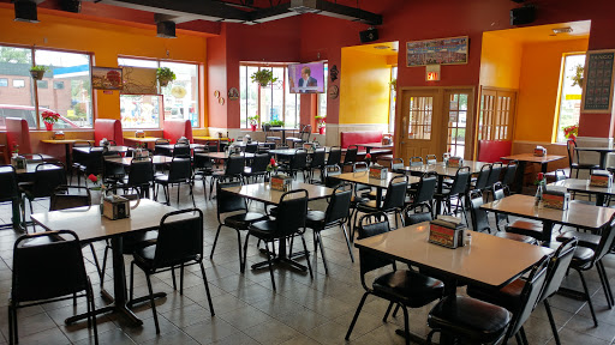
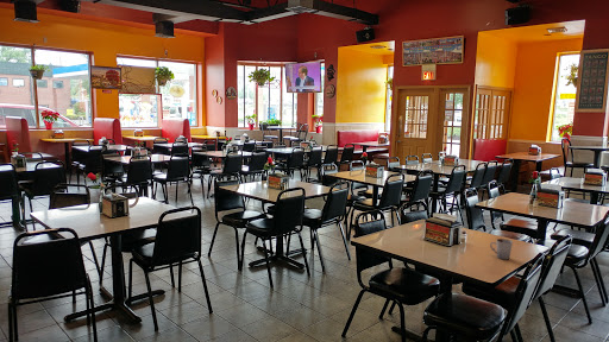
+ cup (501, 248)
